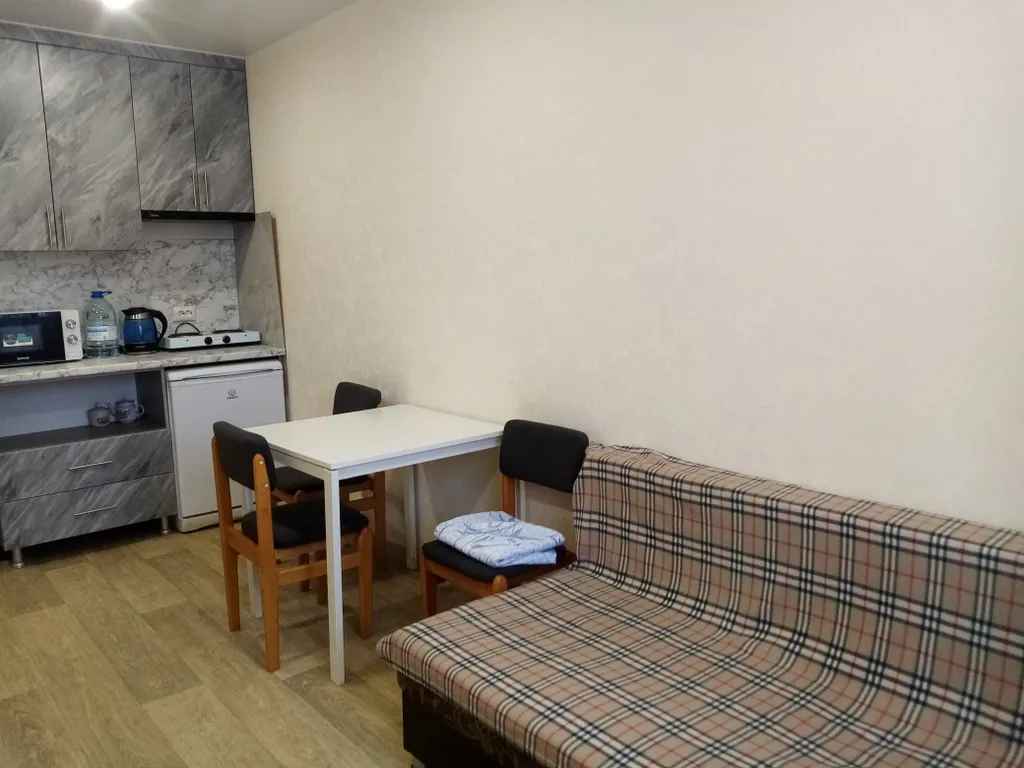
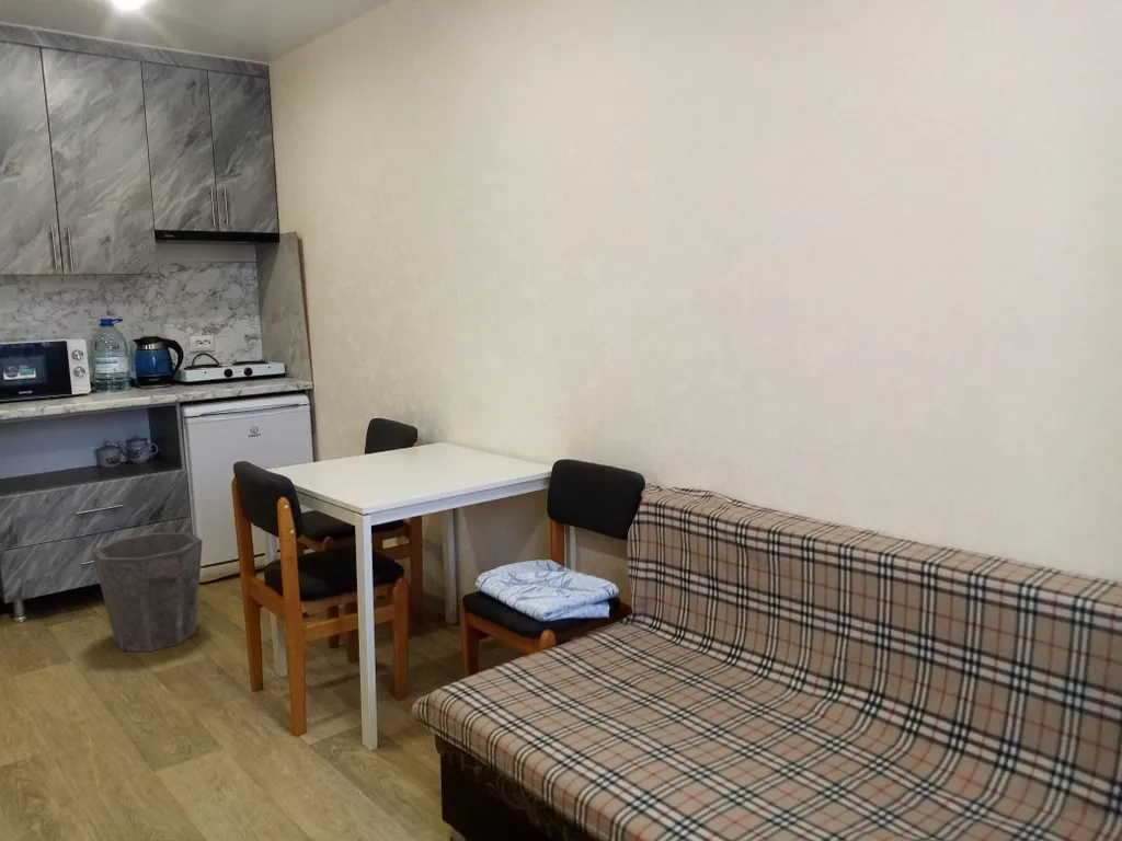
+ waste bin (151, 591)
